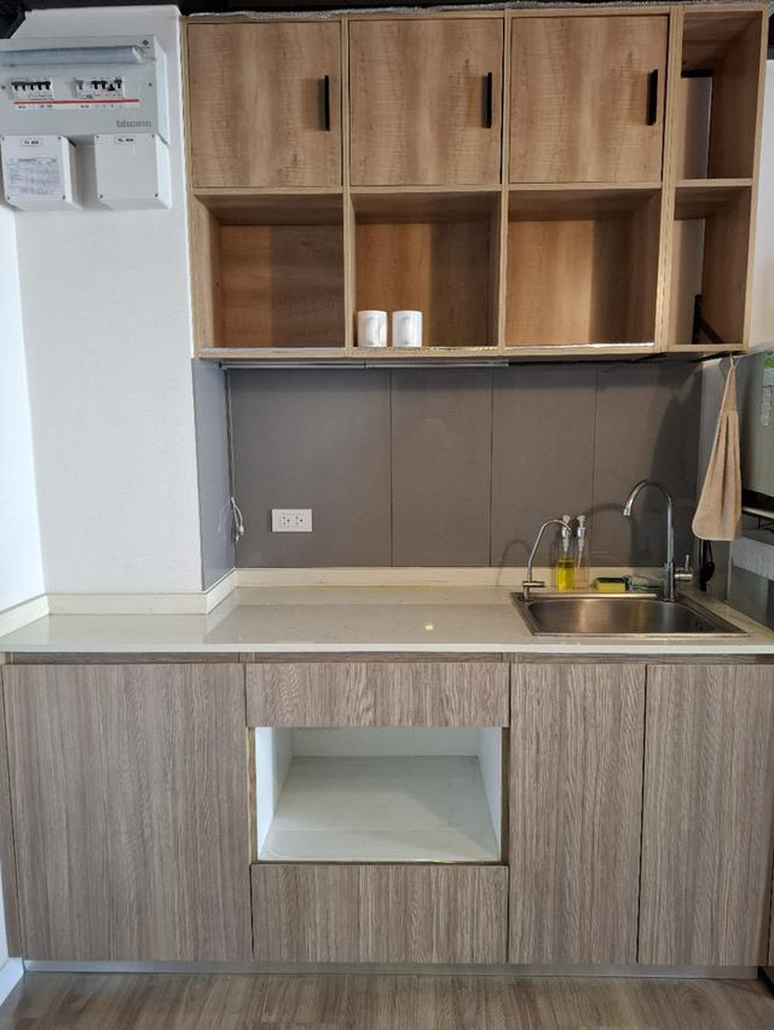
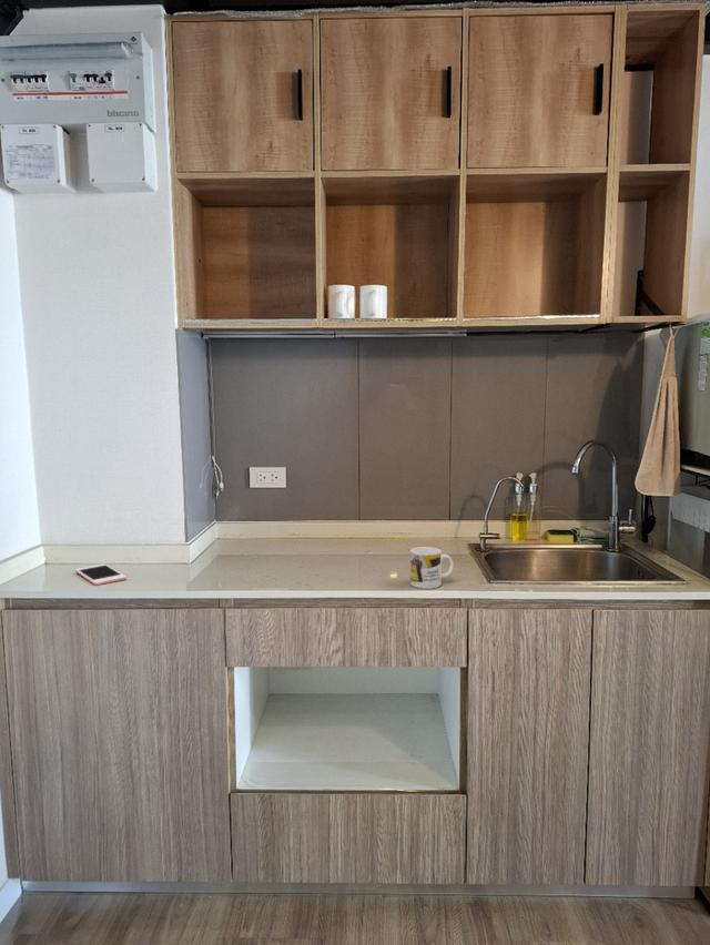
+ cell phone (100, 573)
+ mug (432, 567)
